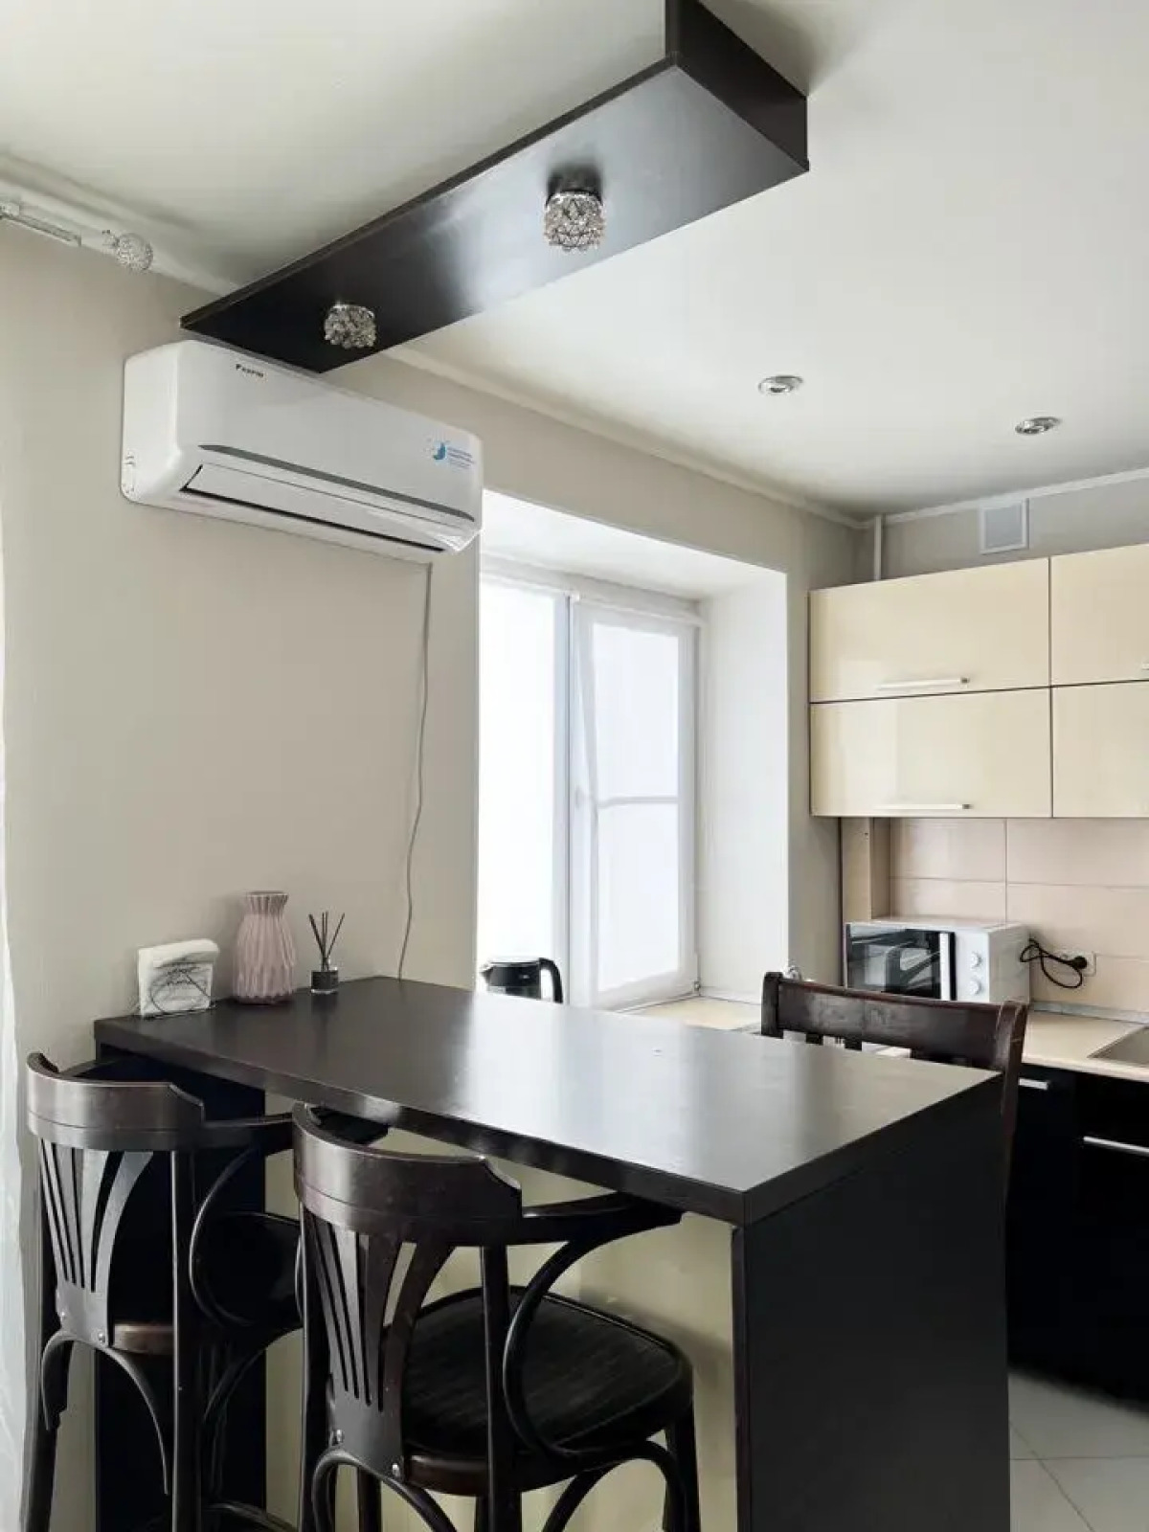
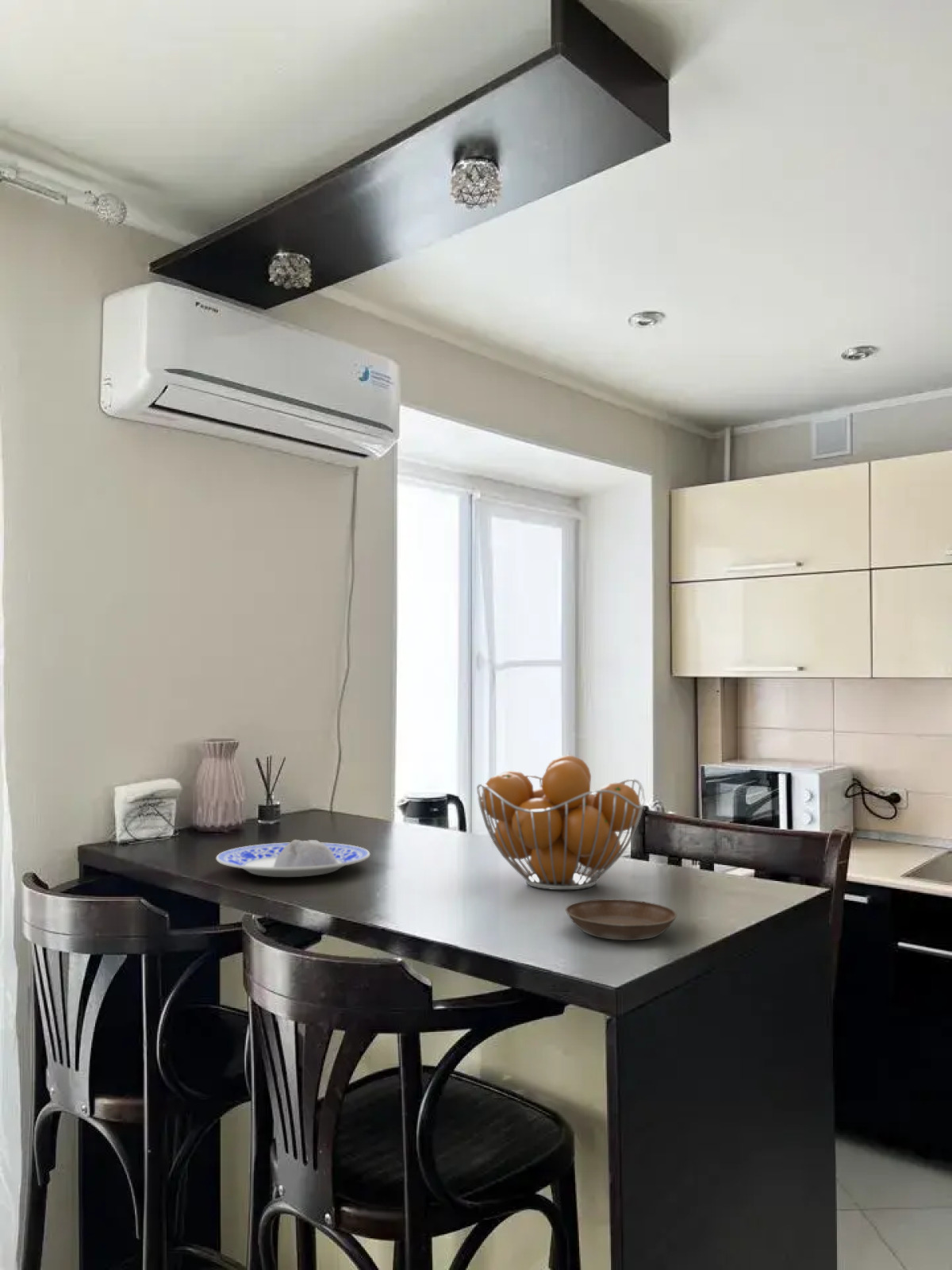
+ saucer (620, 920)
+ fruit basket (560, 819)
+ plate (294, 853)
